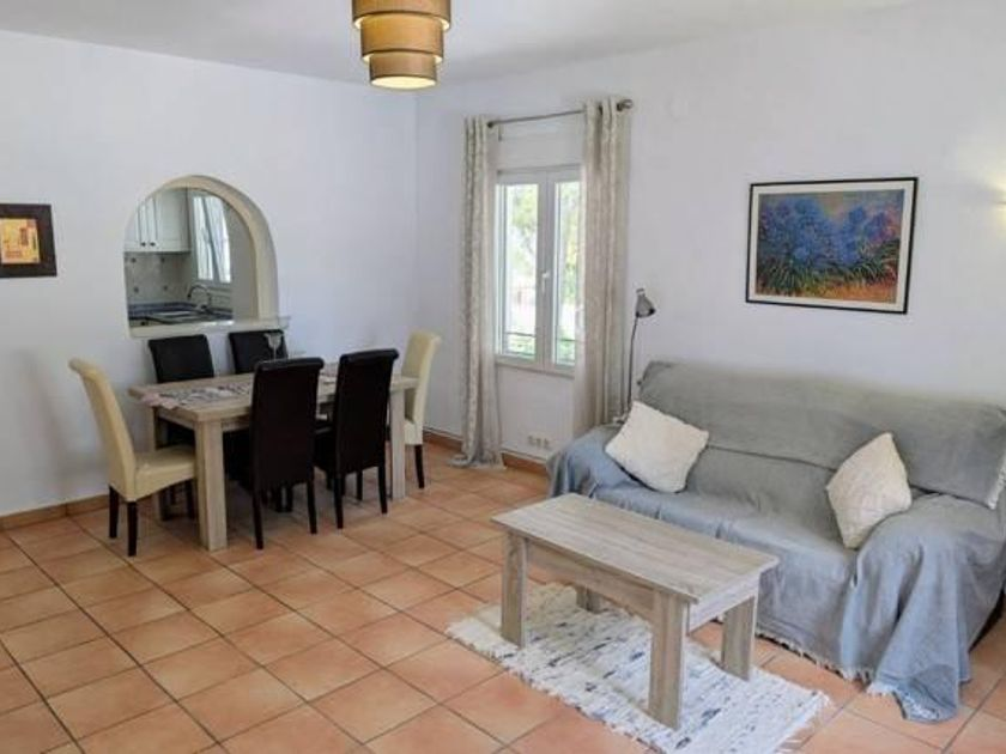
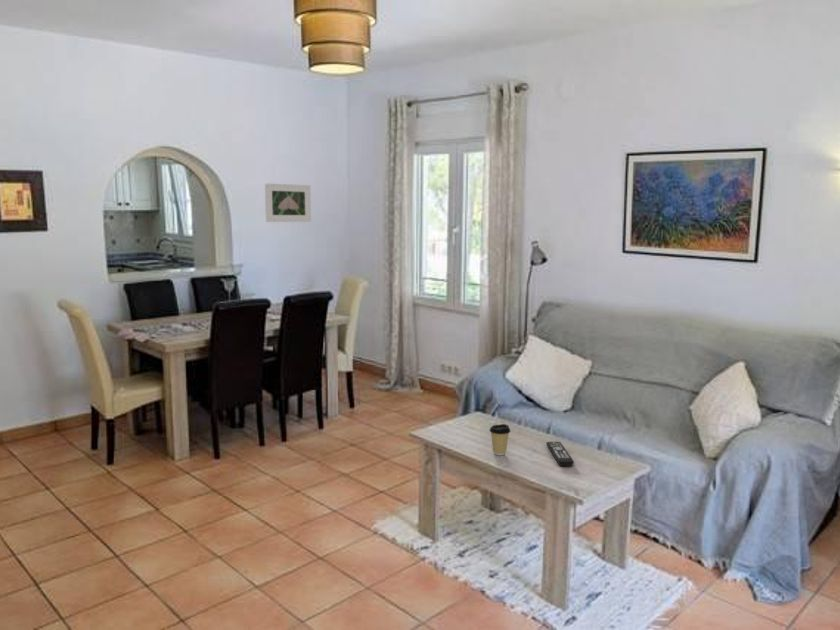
+ coffee cup (499, 439)
+ remote control (559, 453)
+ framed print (288, 203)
